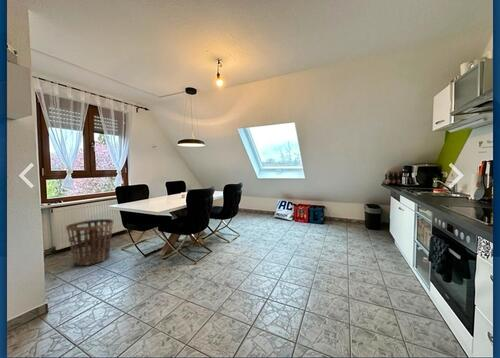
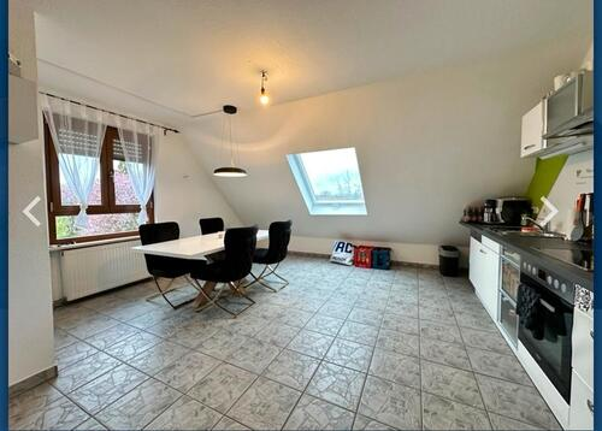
- basket (91, 240)
